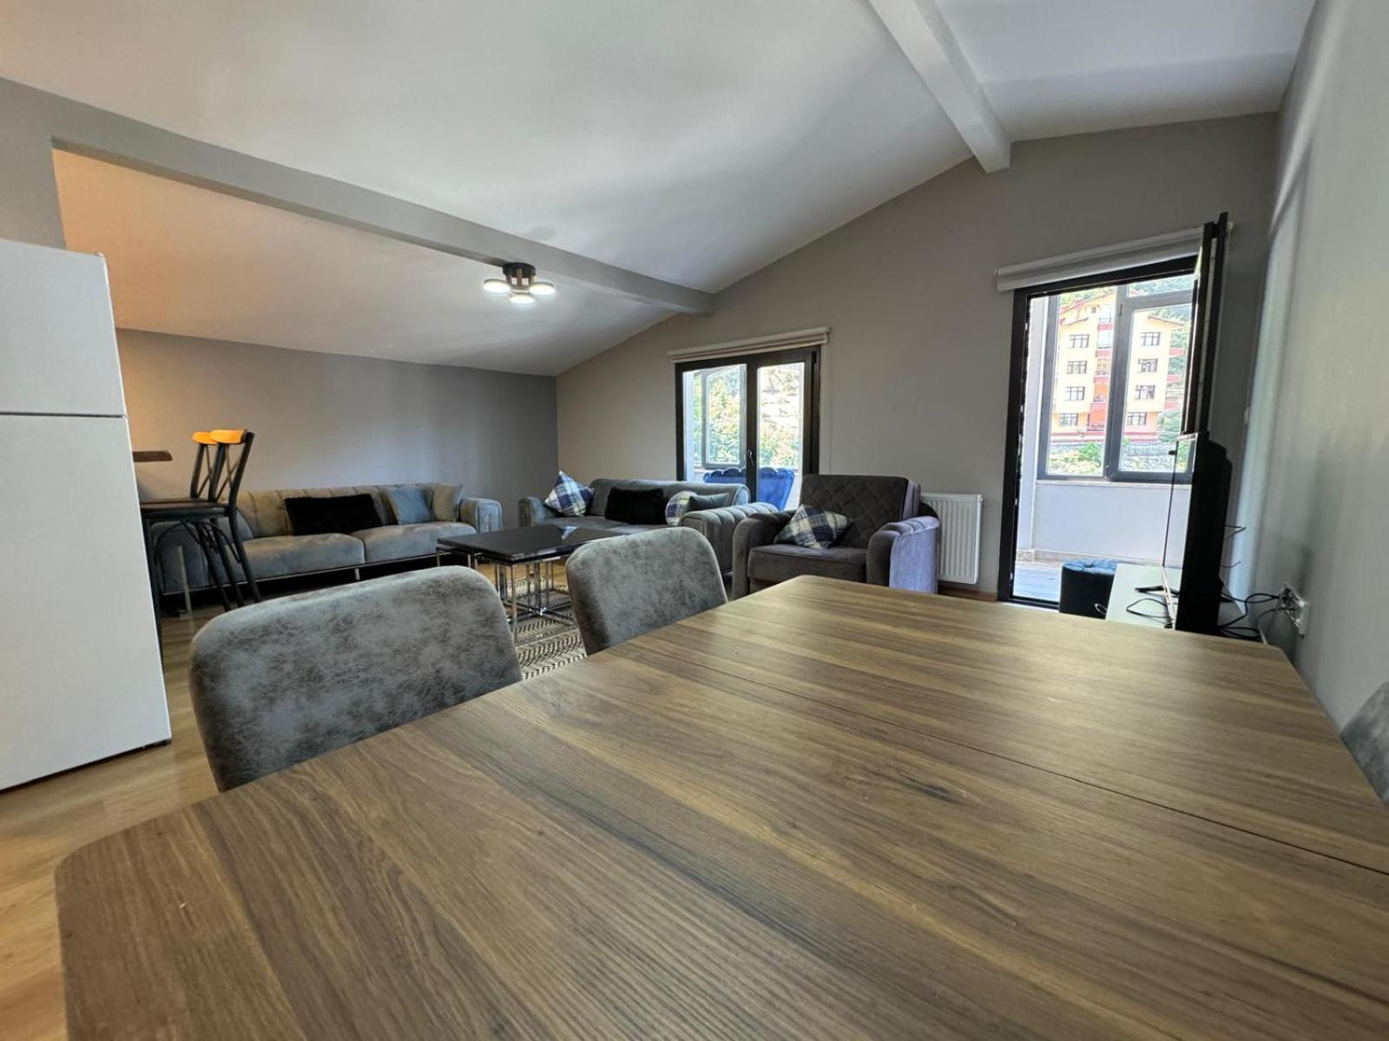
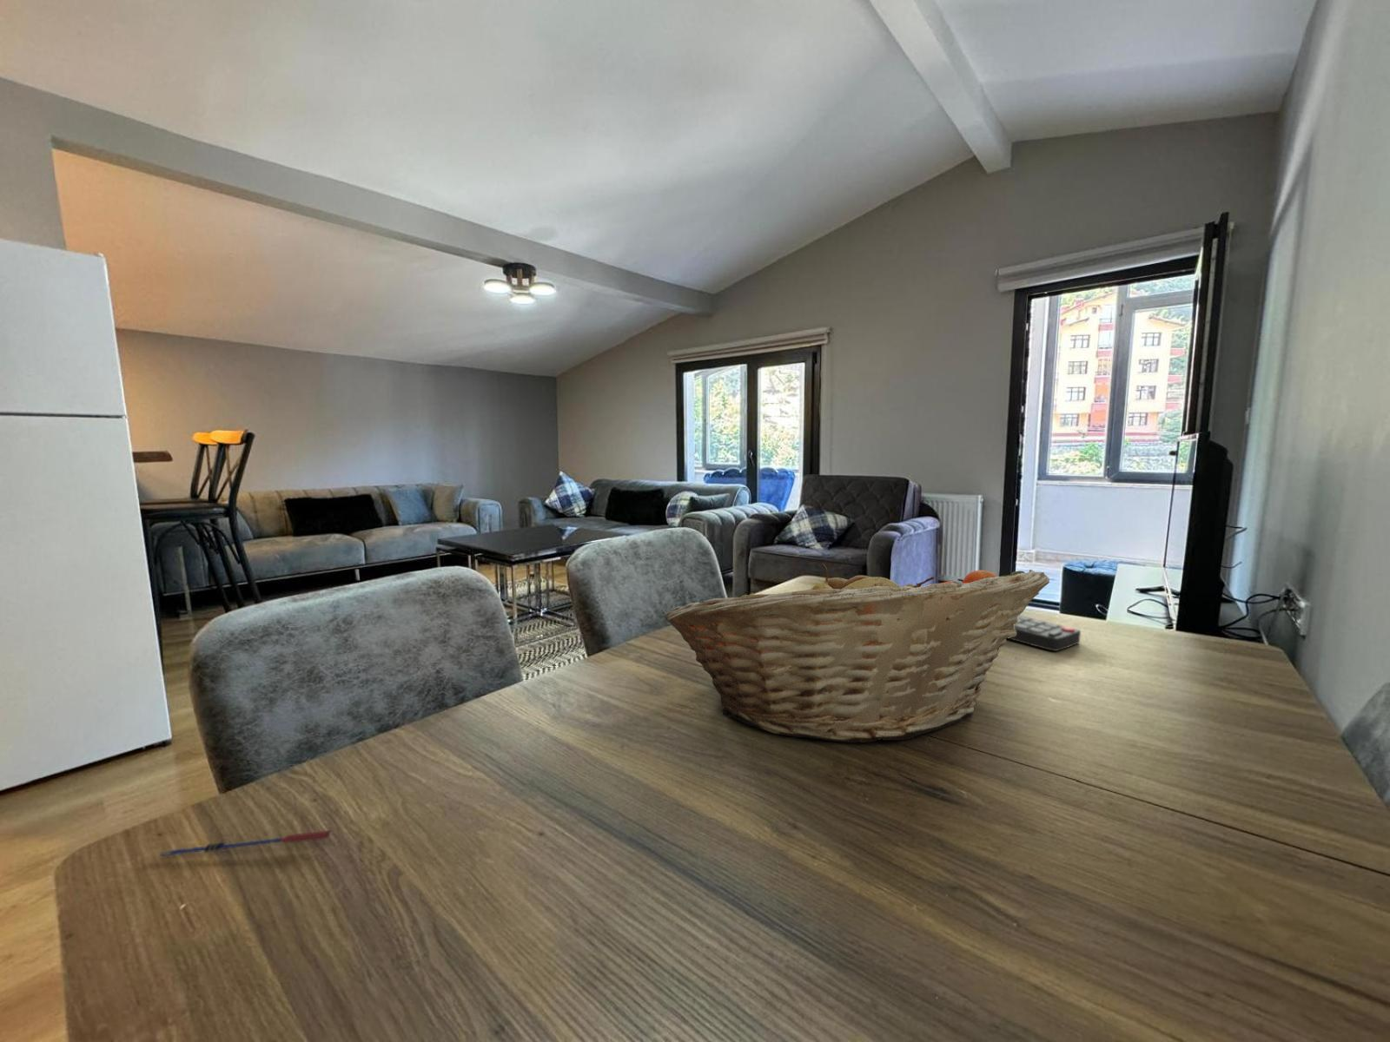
+ pen (246, 843)
+ fruit basket (848, 628)
+ remote control (1013, 624)
